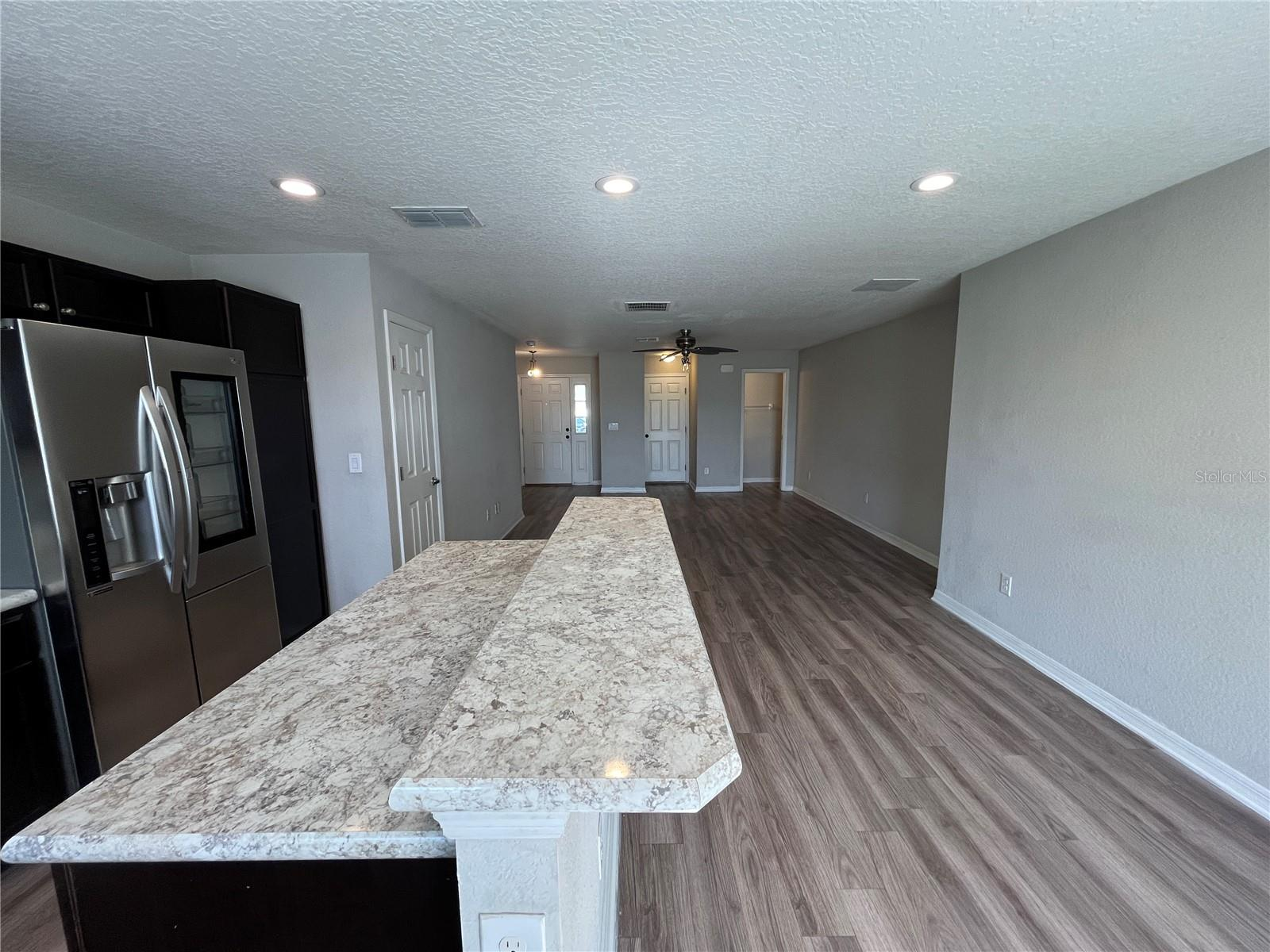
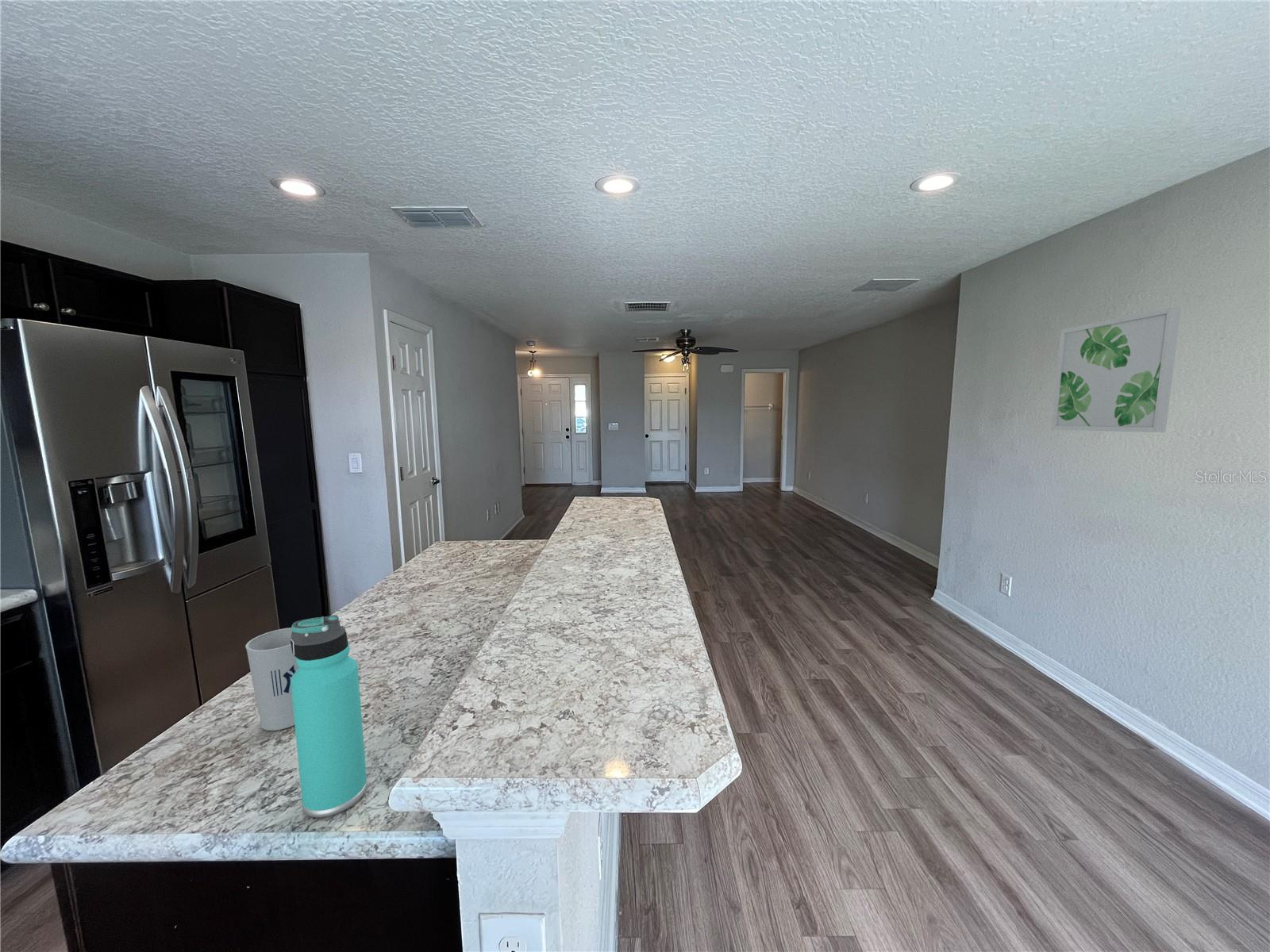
+ cup (283, 678)
+ wall art (1108, 375)
+ thermos bottle (328, 709)
